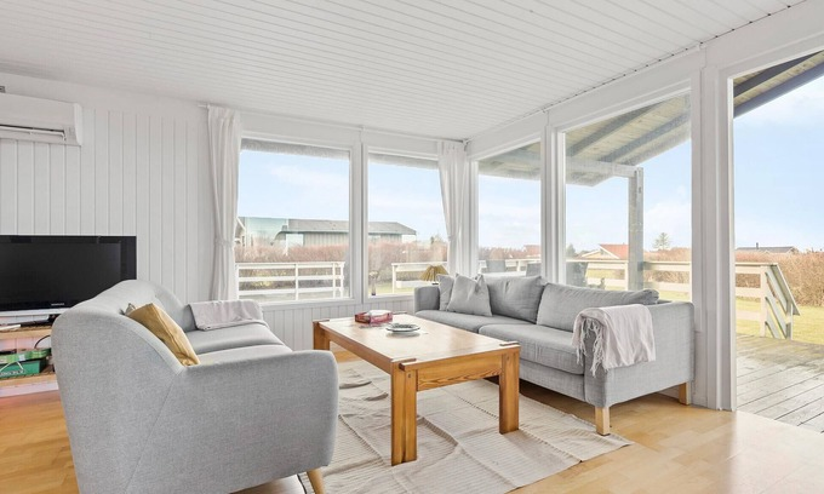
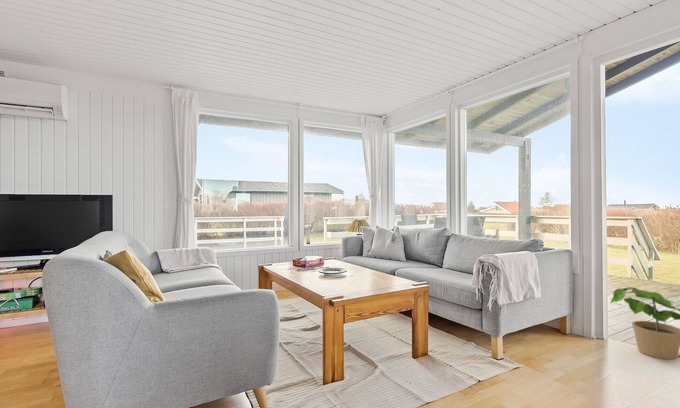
+ potted plant (639, 321)
